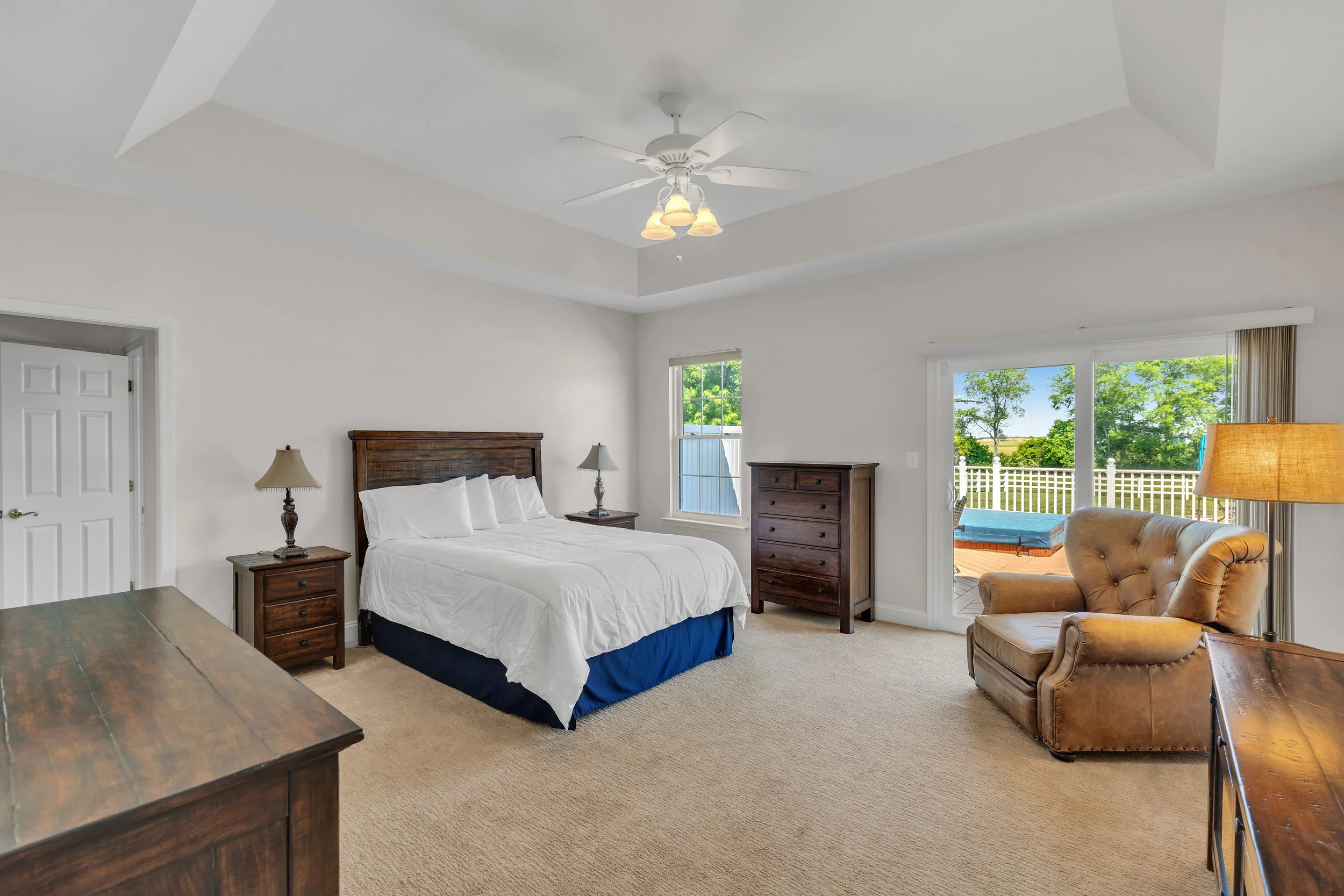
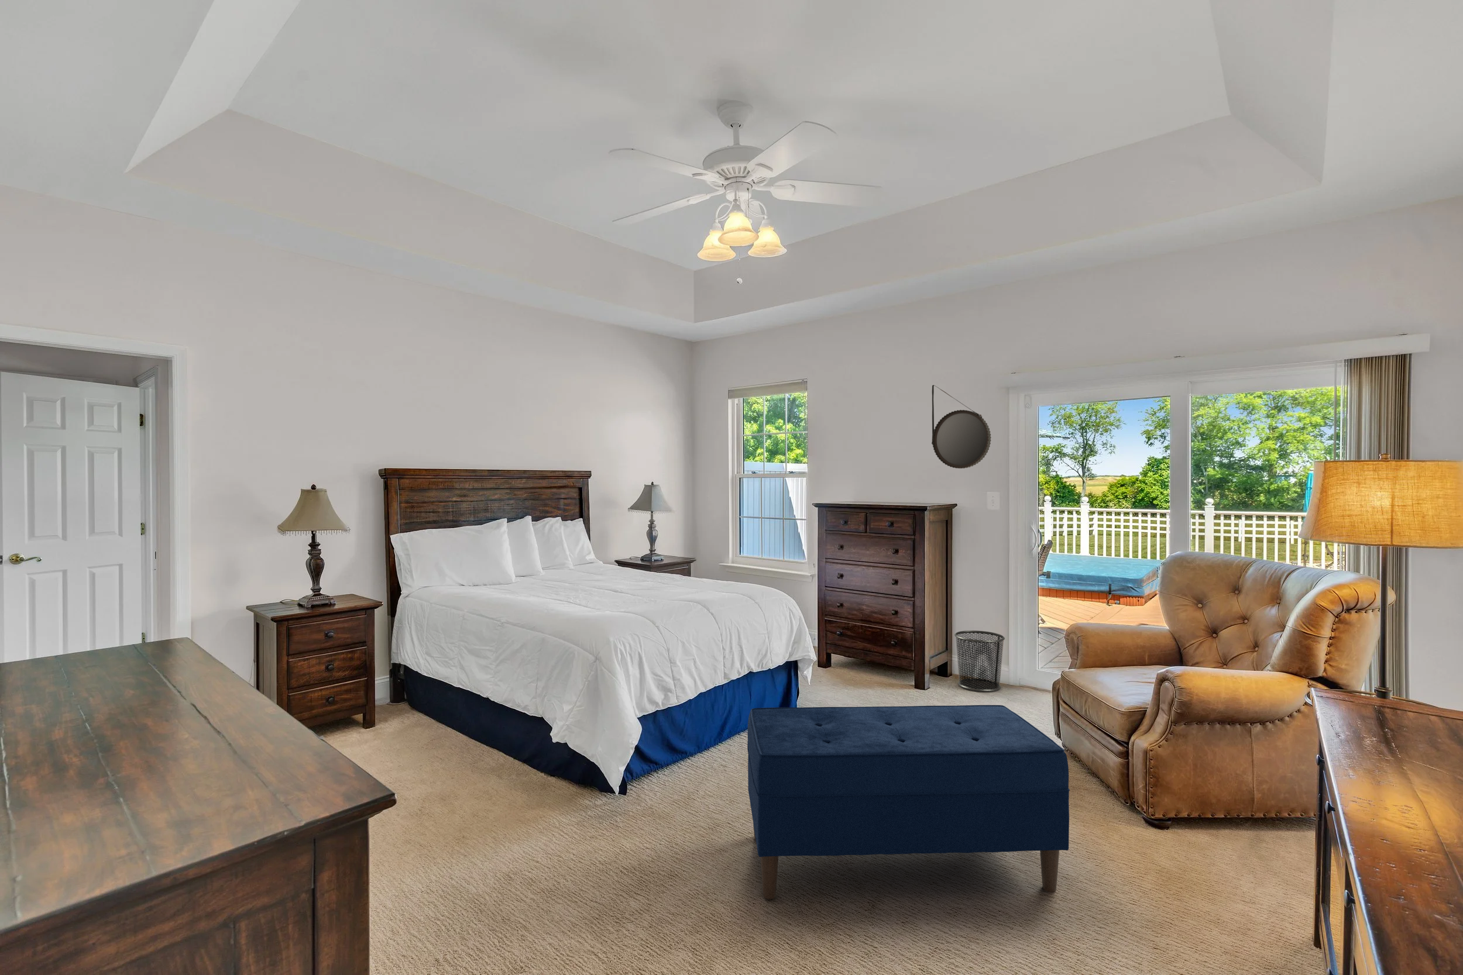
+ home mirror (960, 425)
+ bench (894, 793)
+ waste bin (979, 661)
